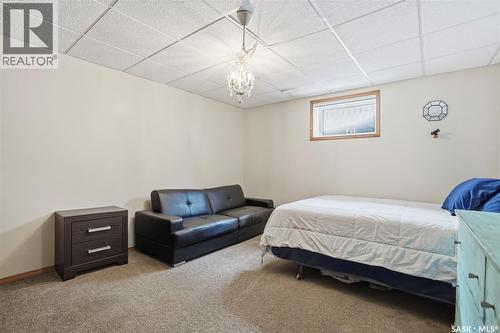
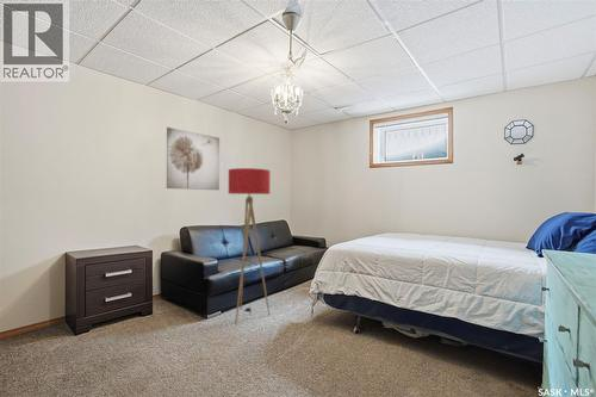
+ wall art (194, 161)
+ floor lamp (249, 243)
